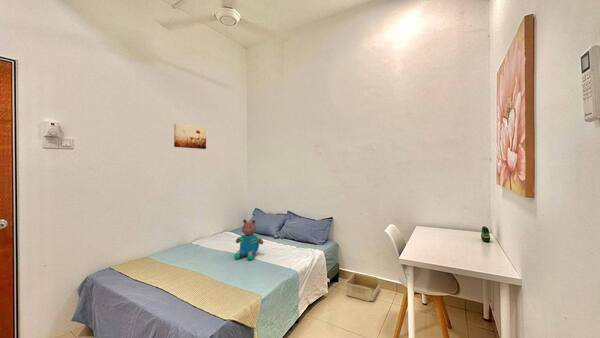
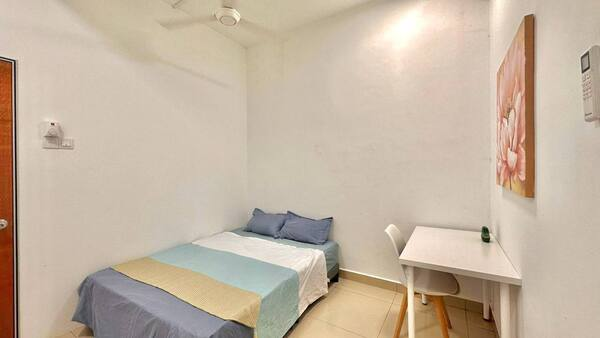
- storage bin (363, 286)
- teddy bear (247, 238)
- wall art (190, 137)
